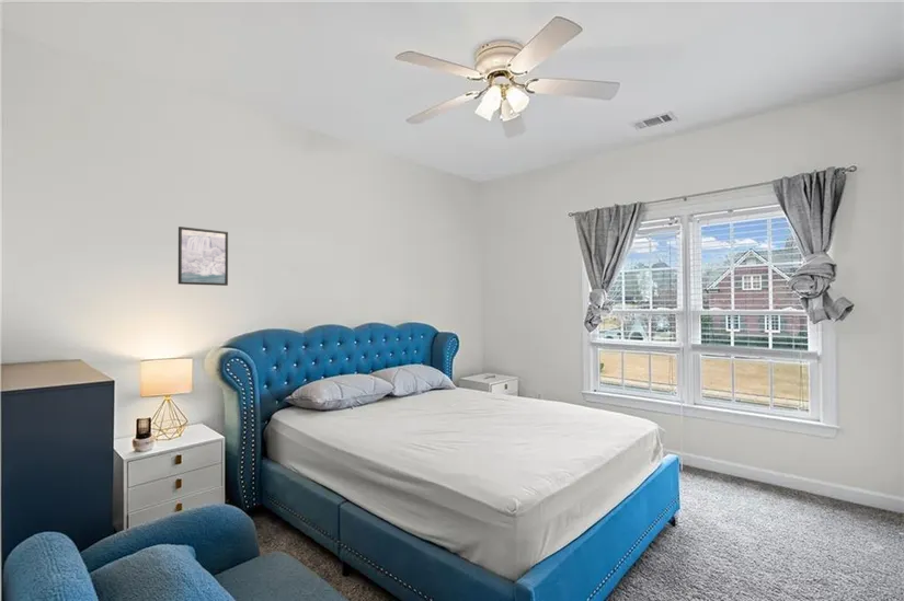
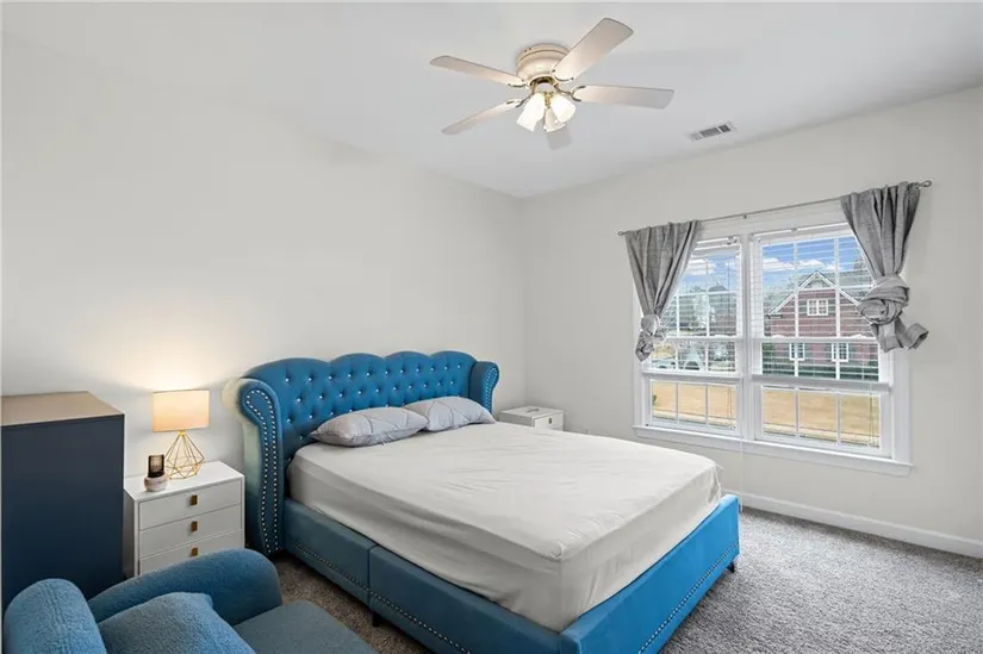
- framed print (204, 256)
